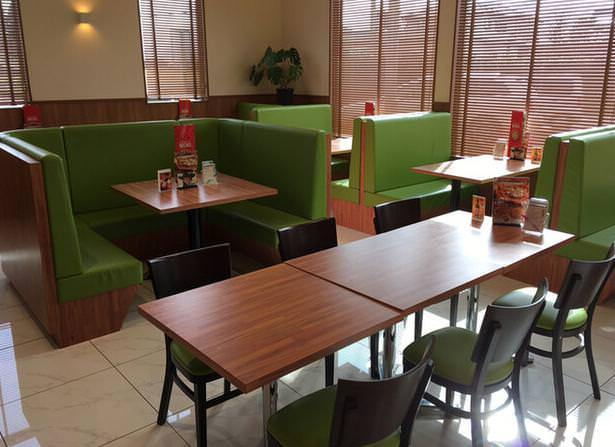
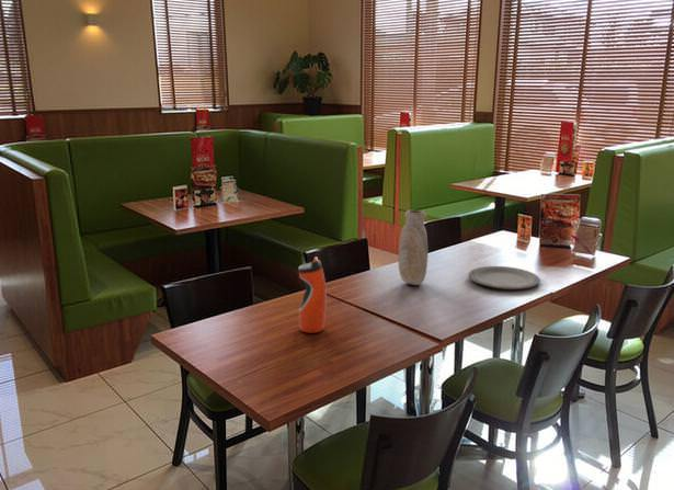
+ vase (413, 248)
+ plate (503, 277)
+ water bottle (311, 294)
